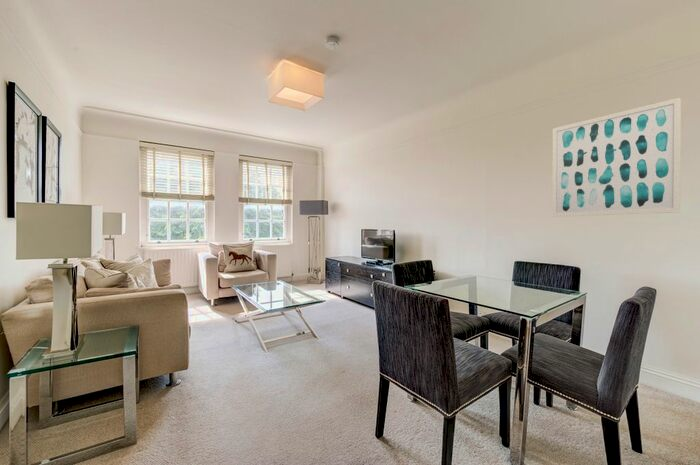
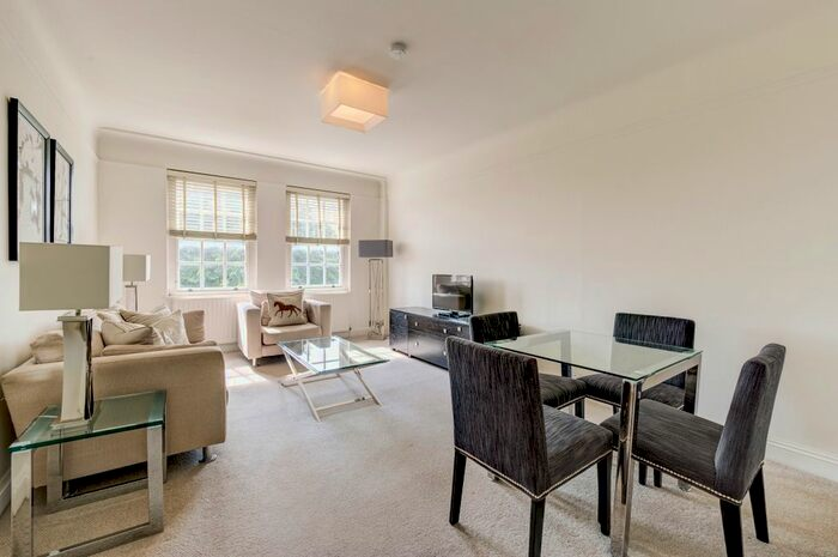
- wall art (608, 165)
